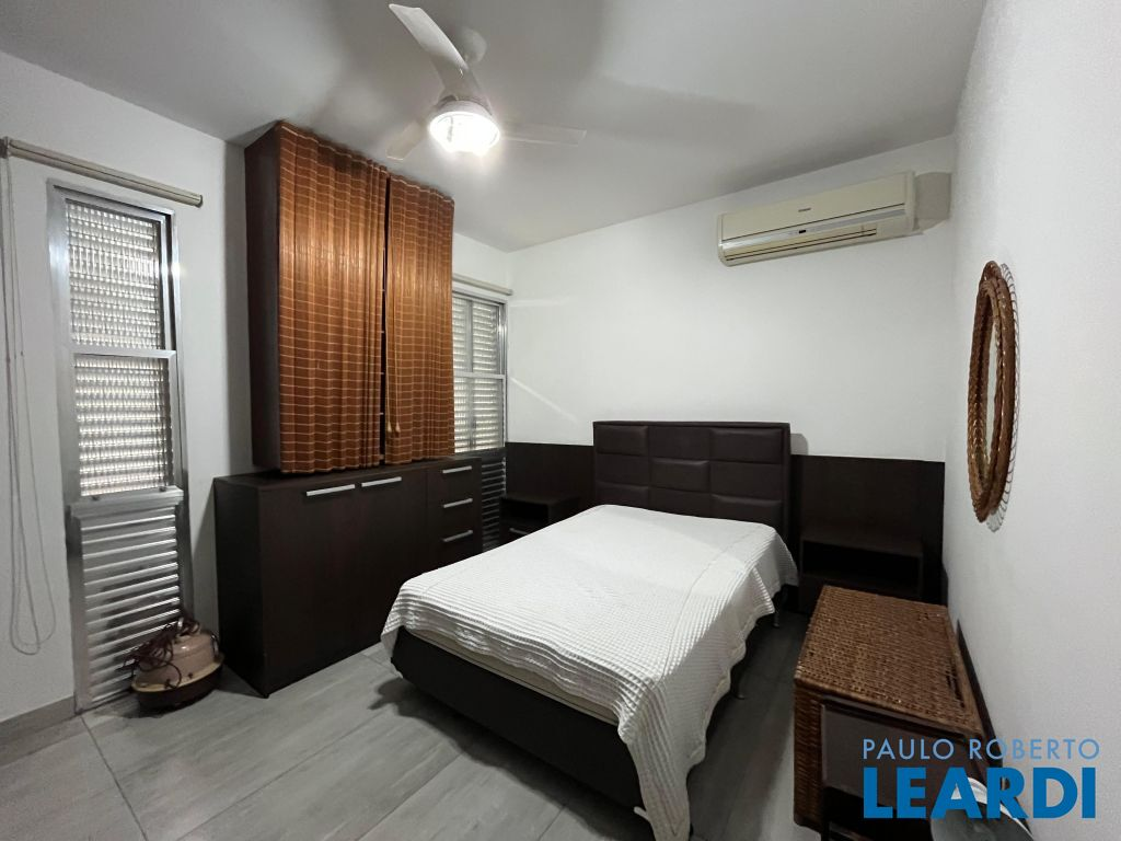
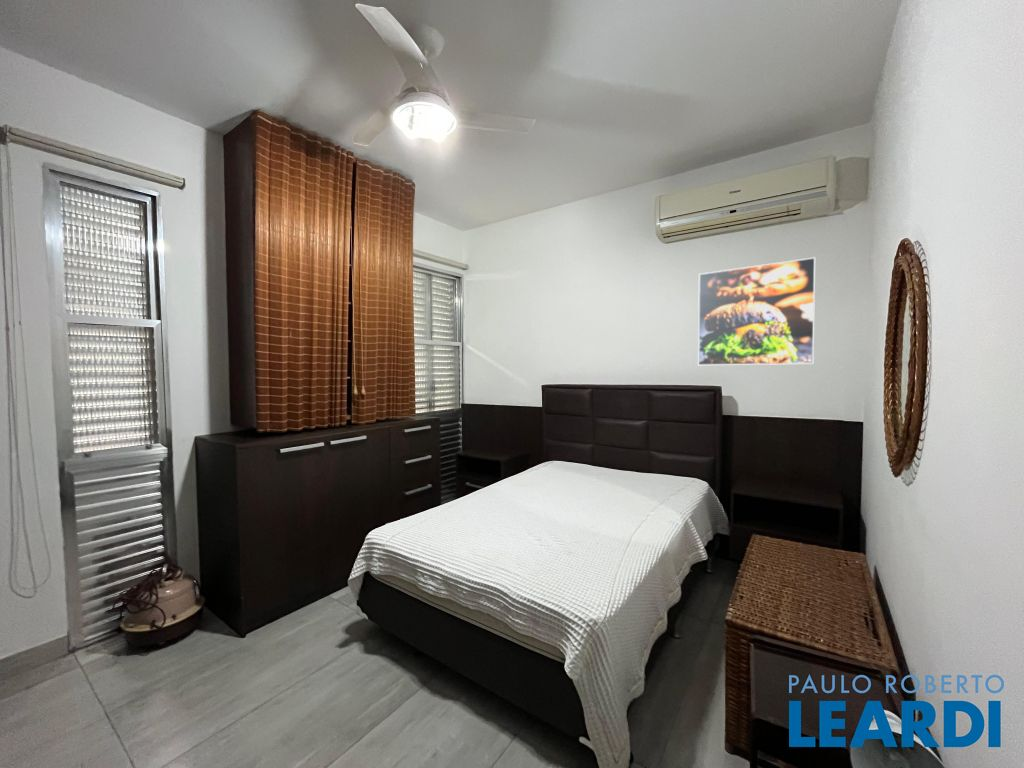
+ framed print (752, 315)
